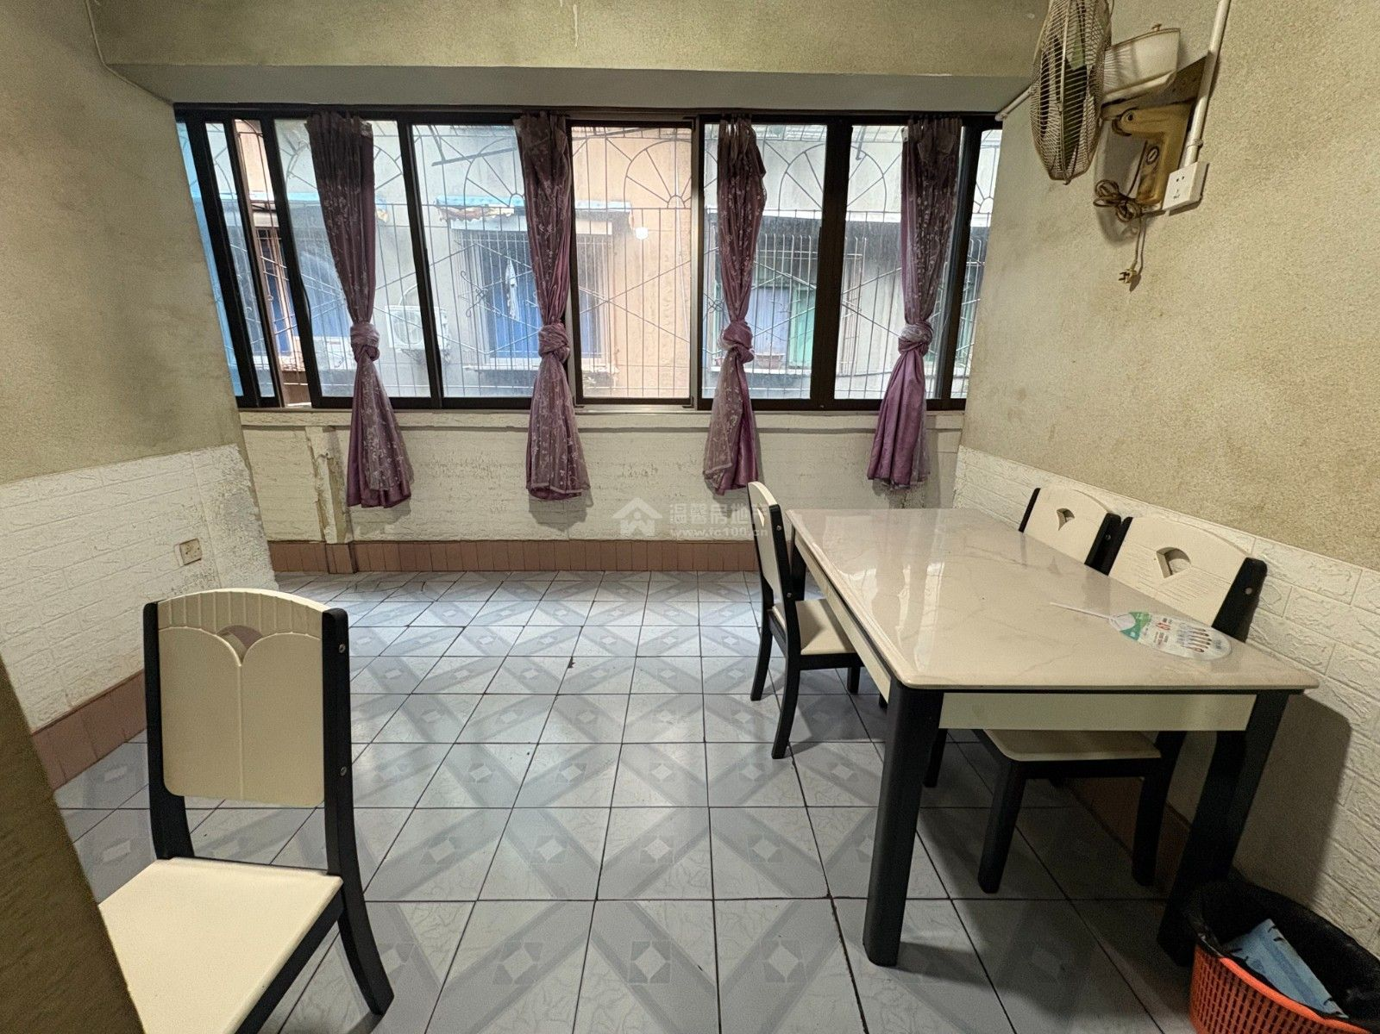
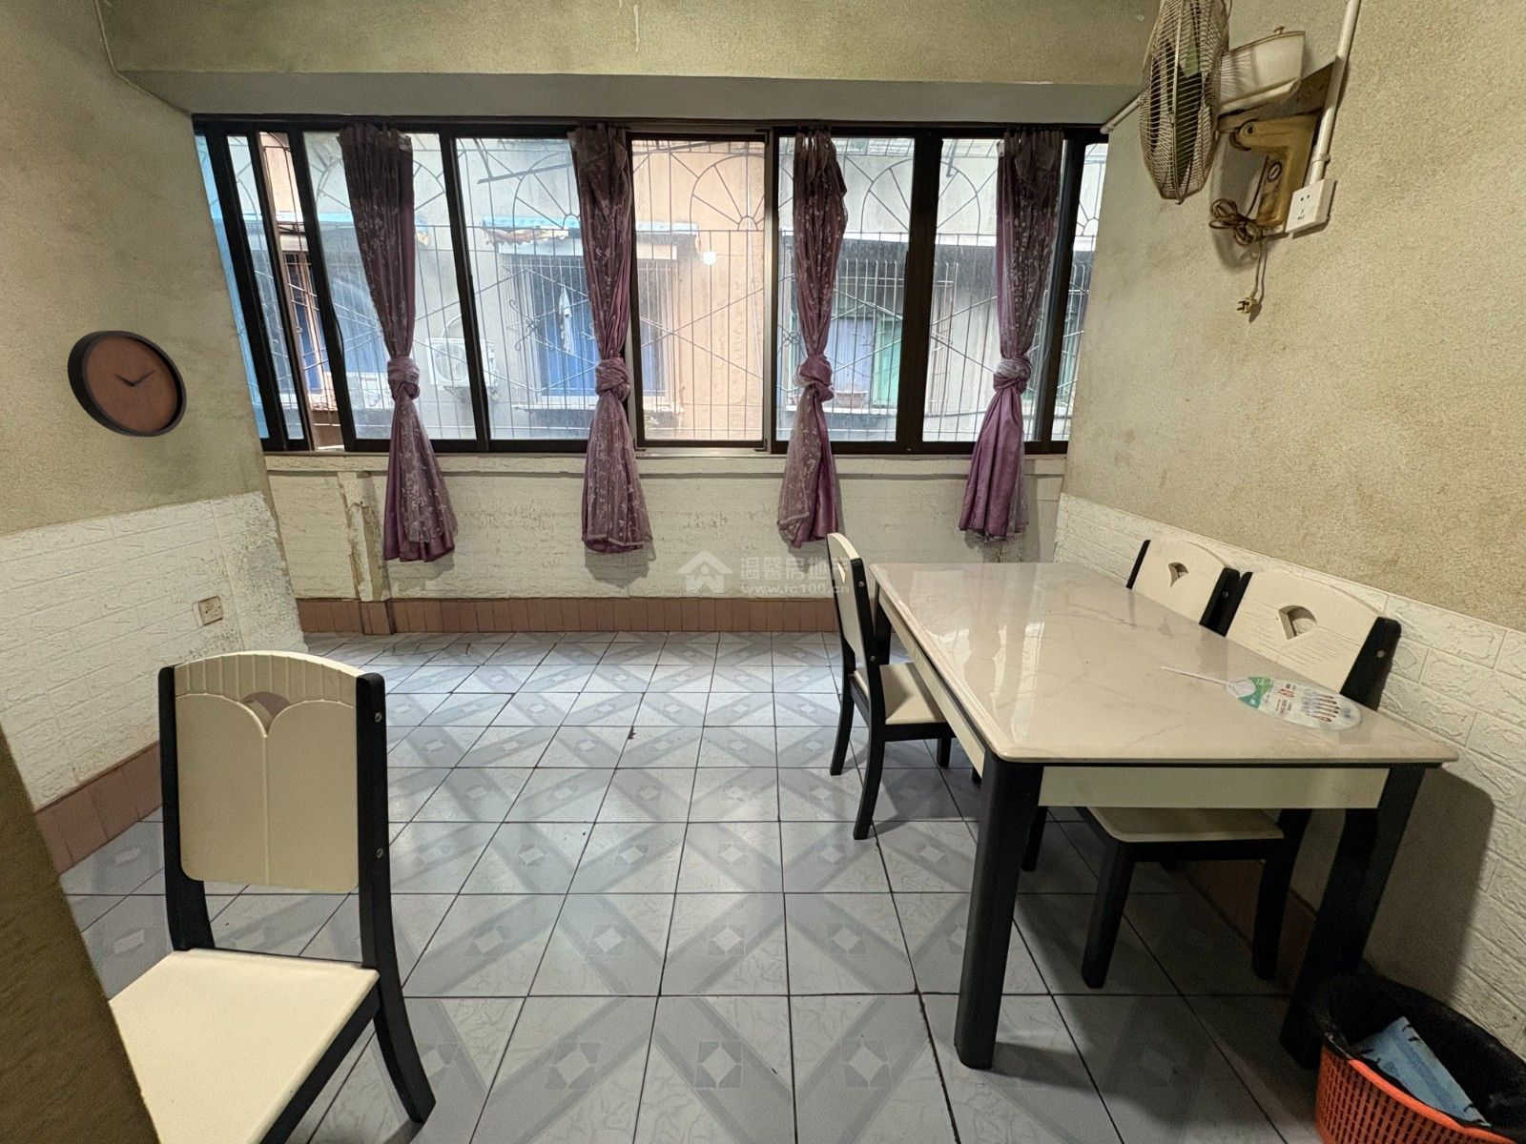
+ clock (132, 385)
